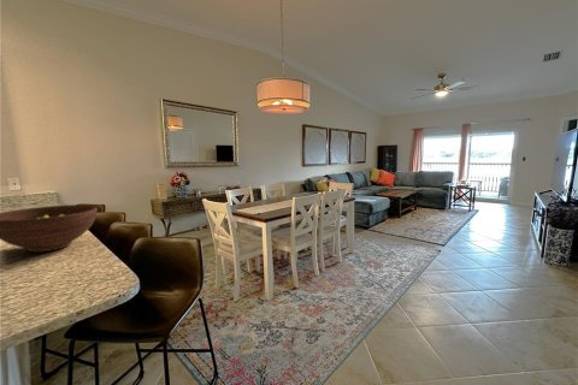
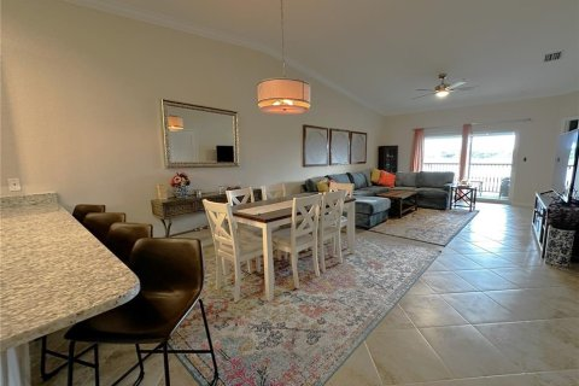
- fruit bowl (48, 230)
